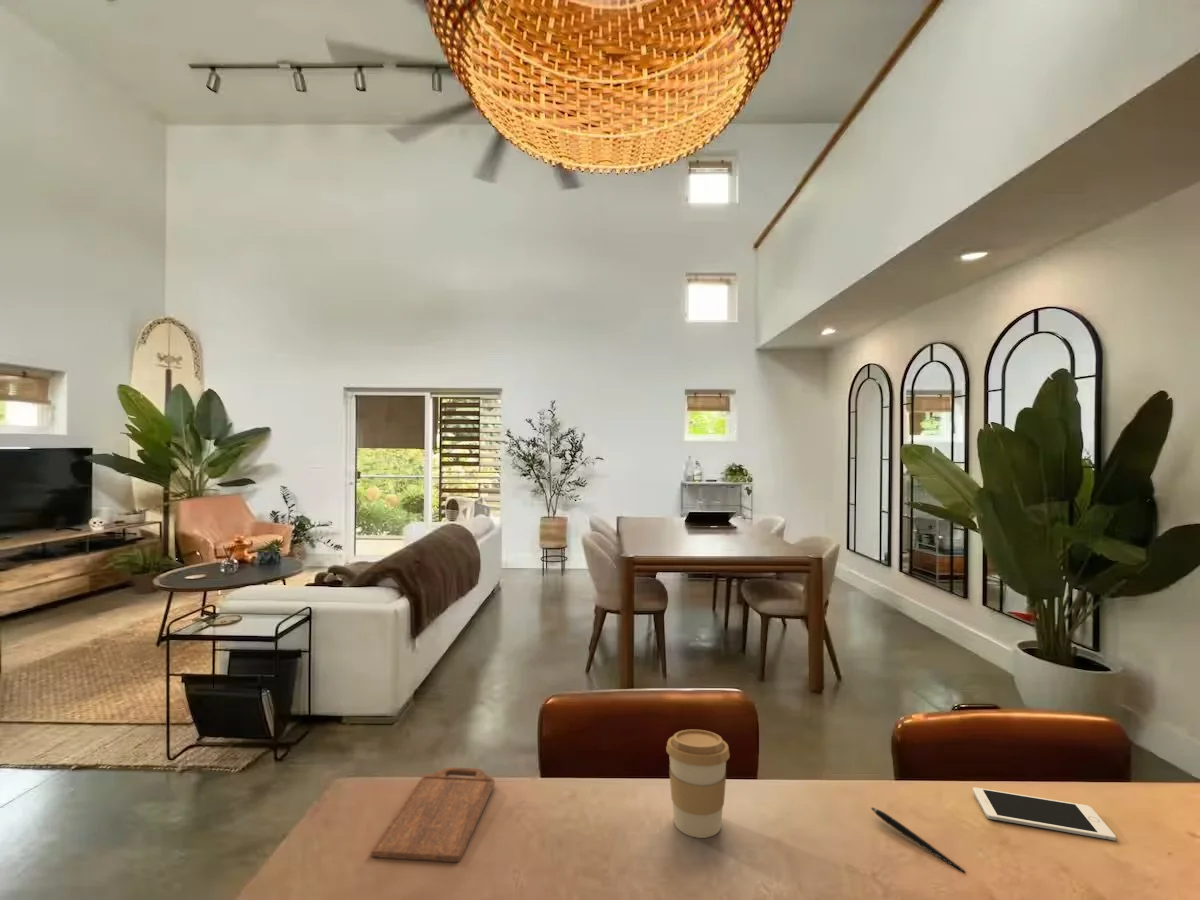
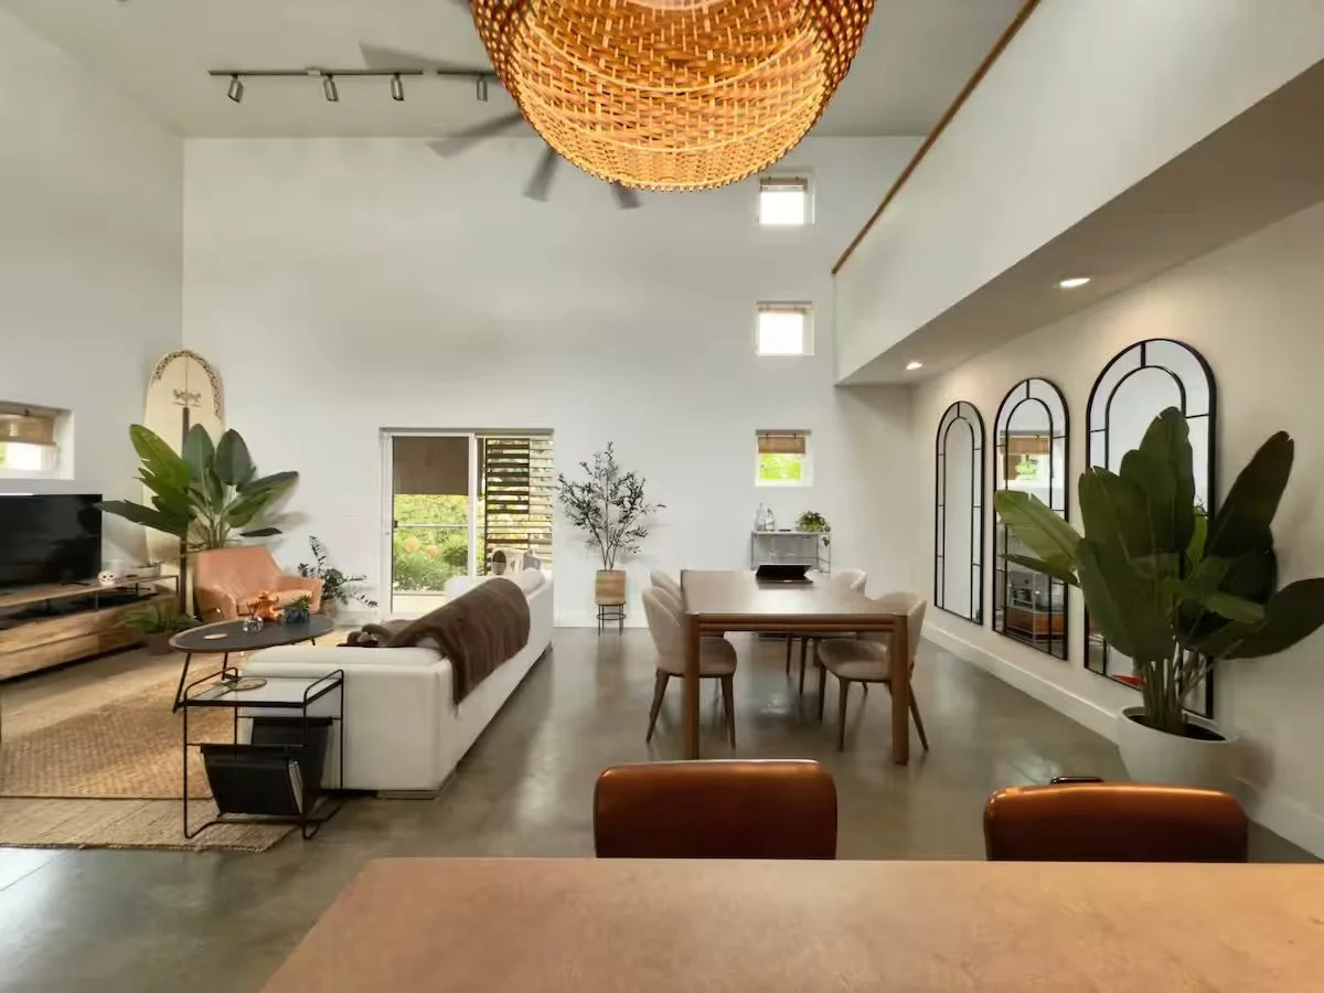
- coffee cup (697, 778)
- cutting board (442, 808)
- cell phone (1039, 812)
- pen (914, 836)
